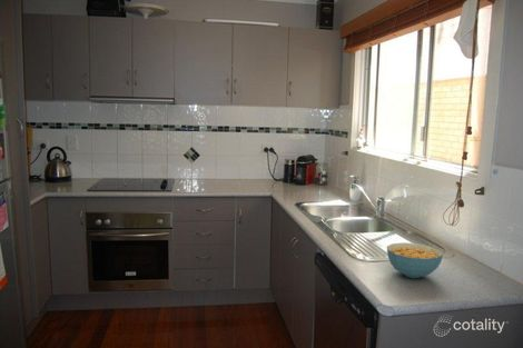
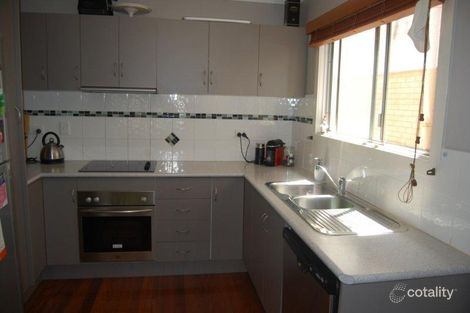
- cereal bowl (413, 262)
